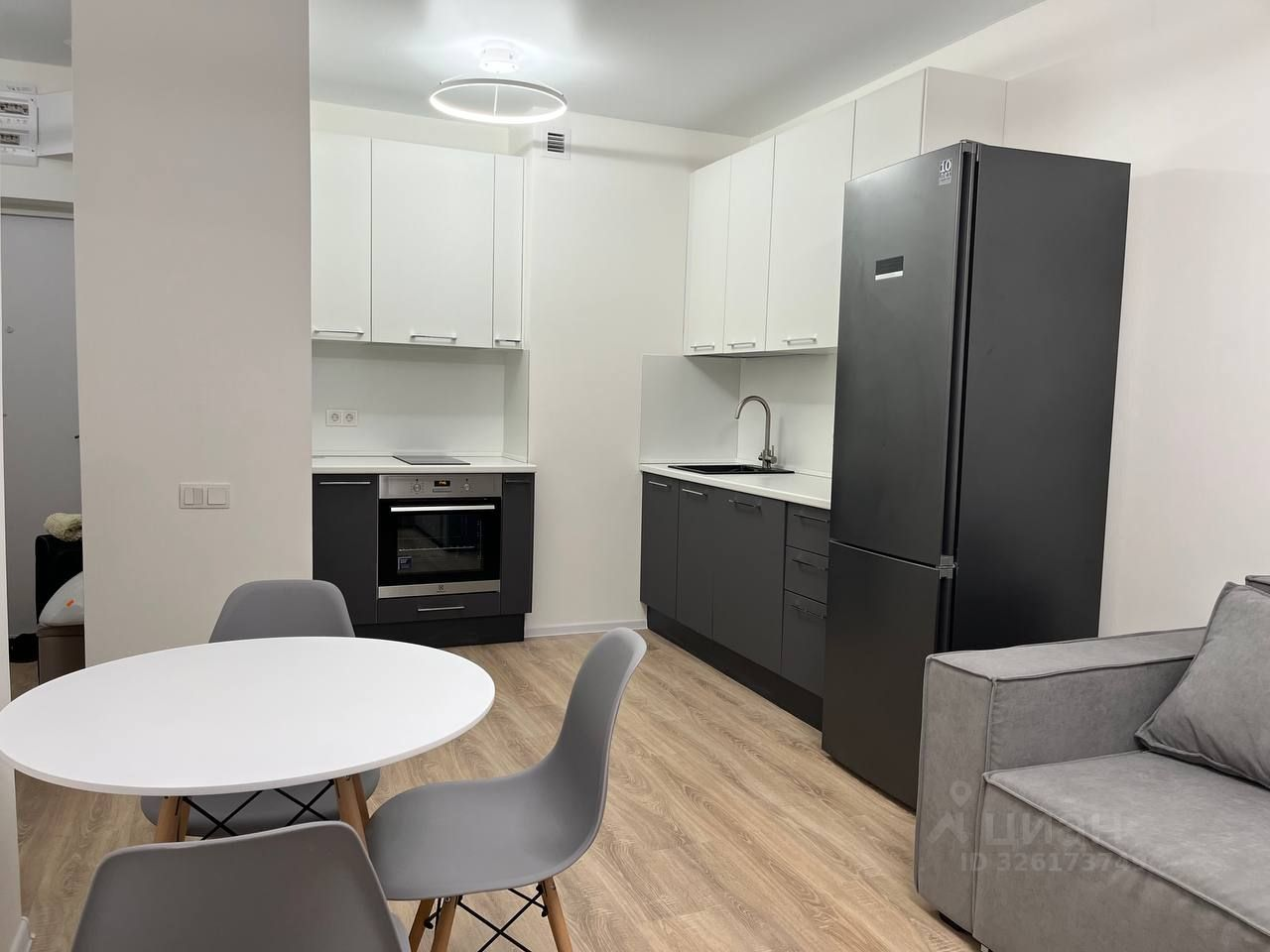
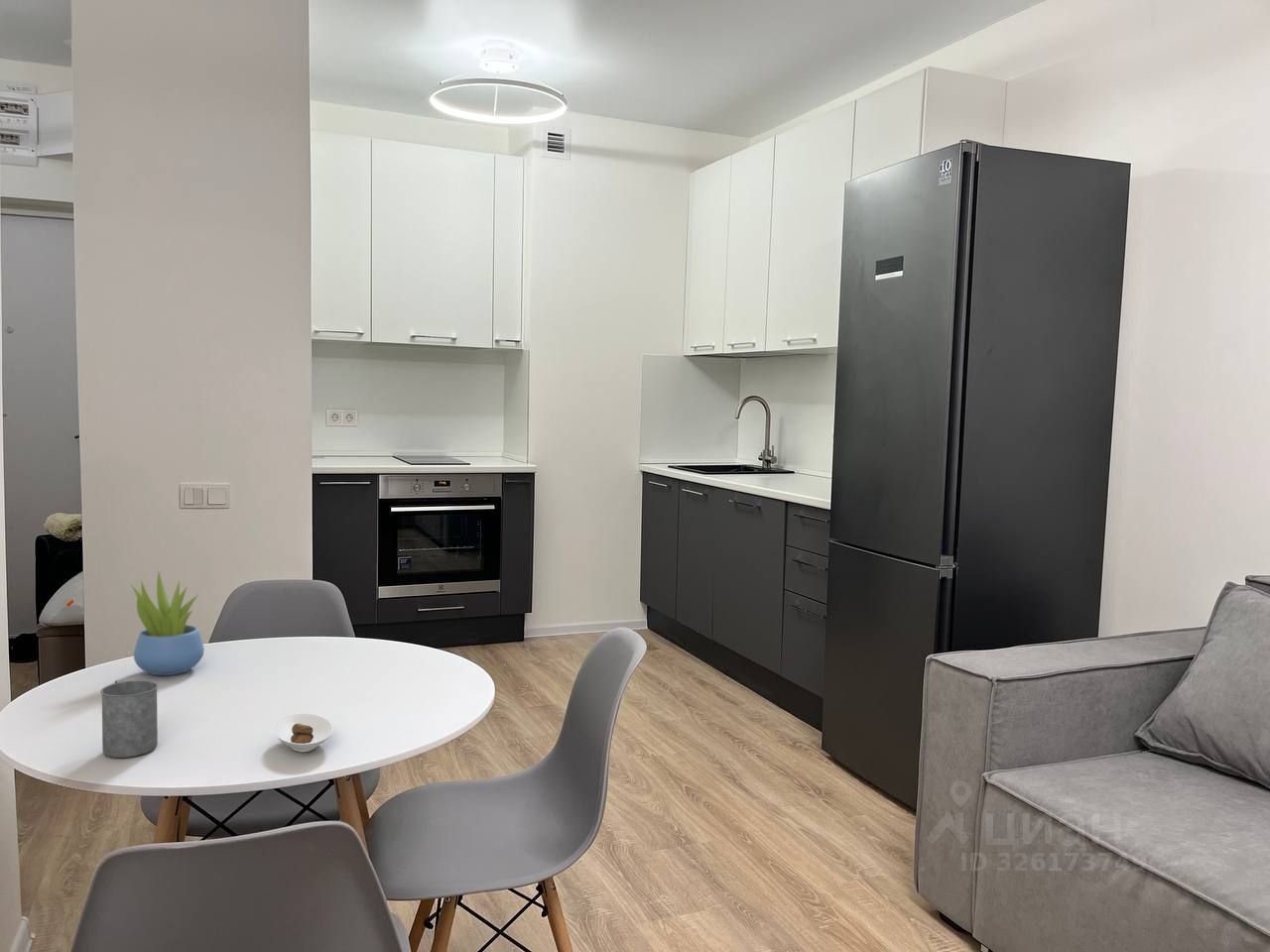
+ succulent plant (168, 622)
+ mug (127, 715)
+ saucer (303, 734)
